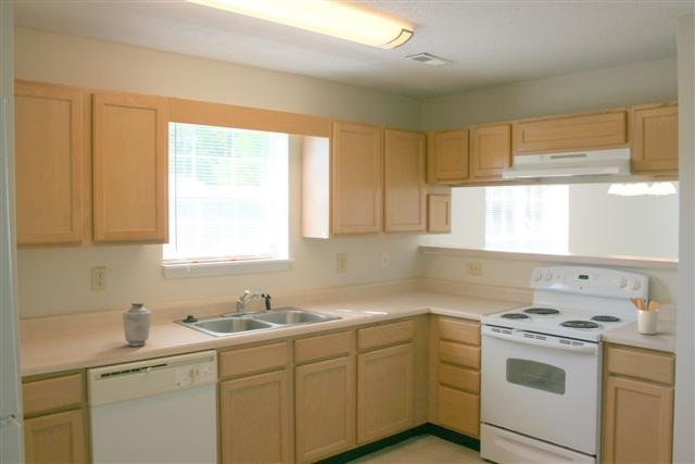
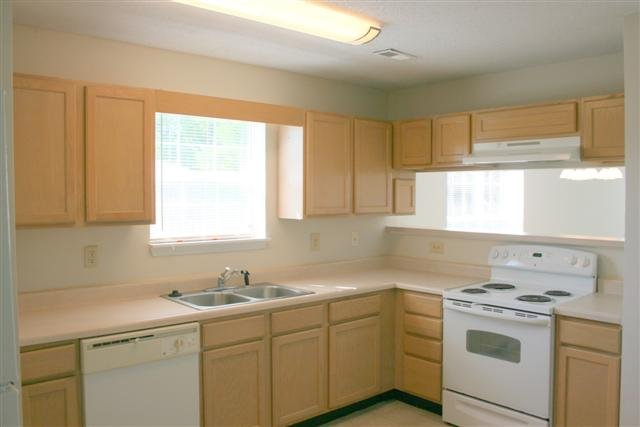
- utensil holder (643, 314)
- vase (137, 323)
